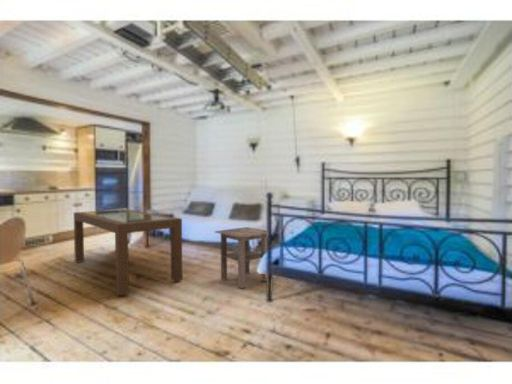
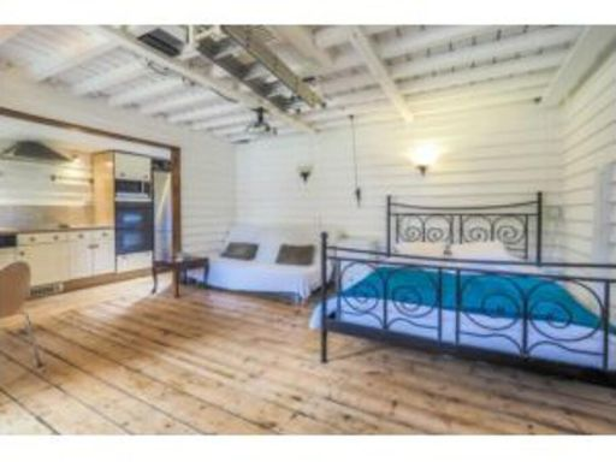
- dining table (123, 243)
- side table (244, 255)
